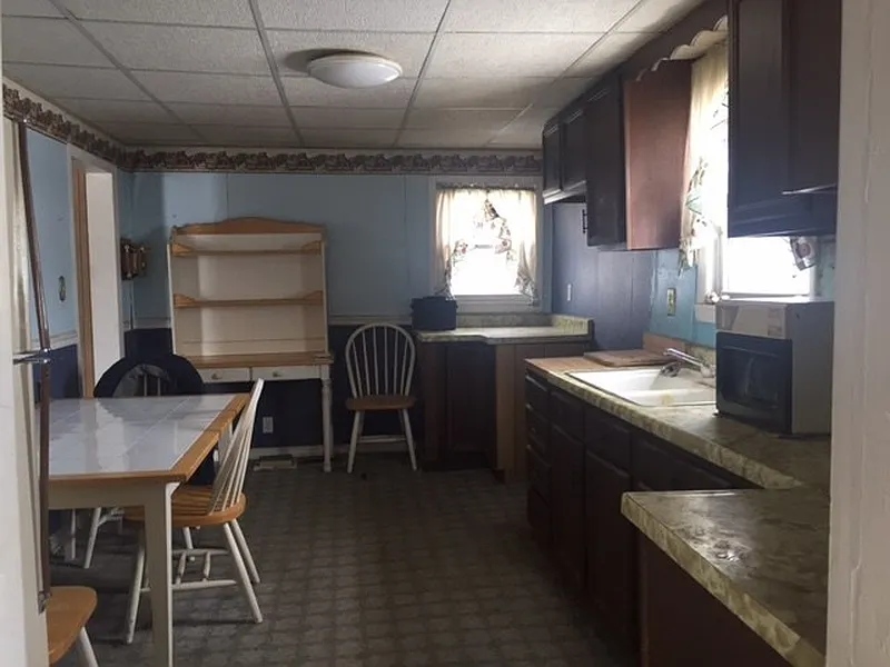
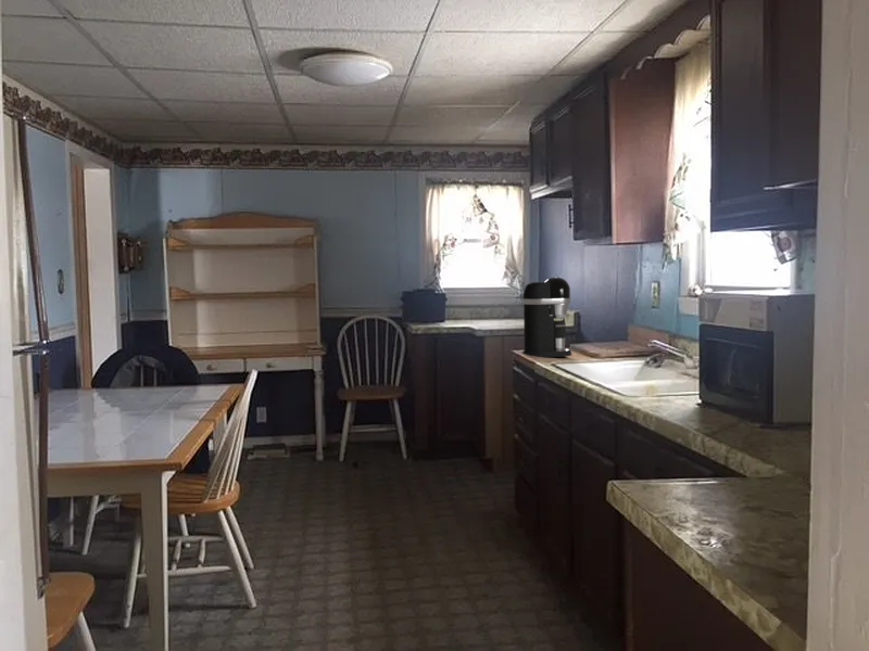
+ coffee maker (546, 316)
